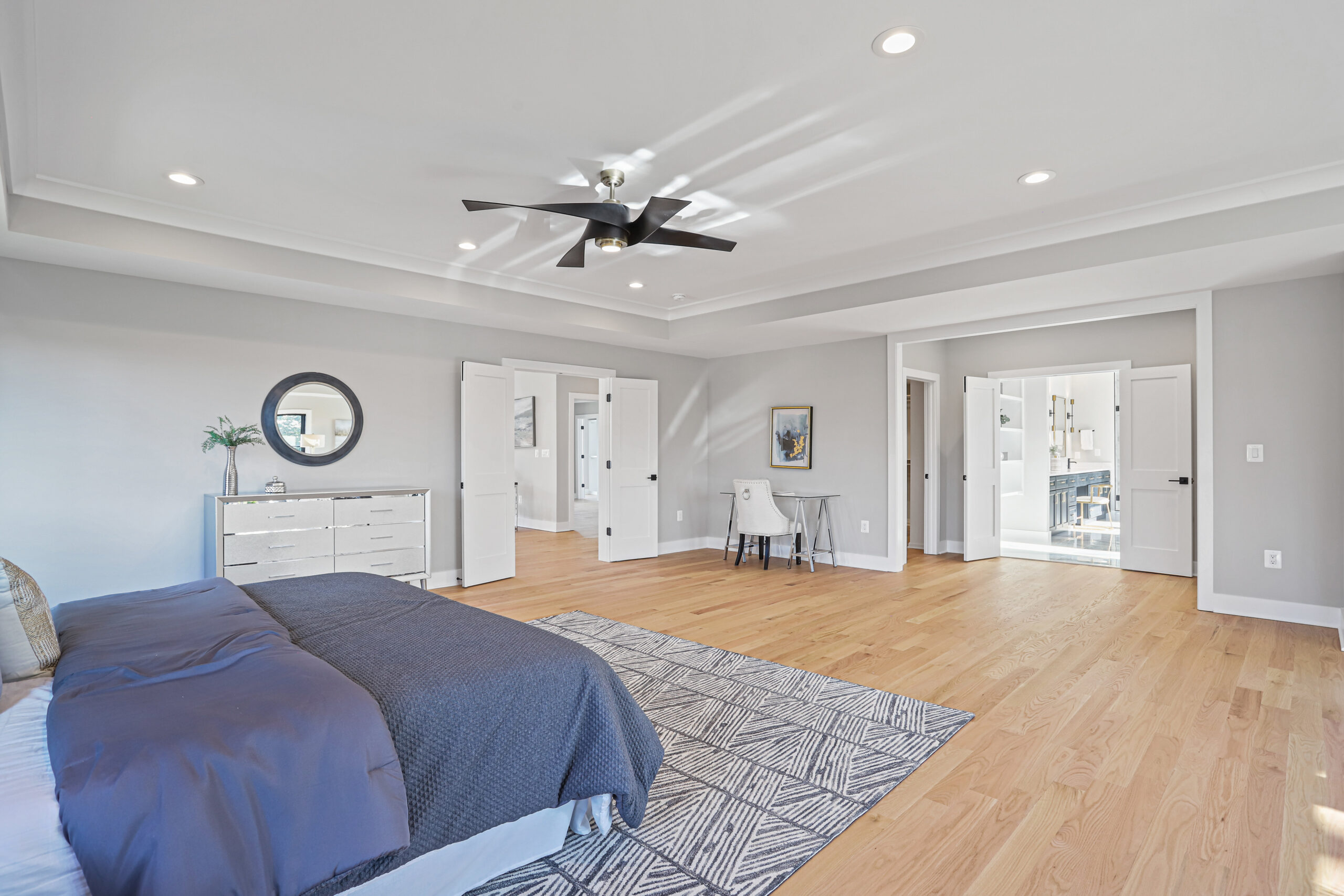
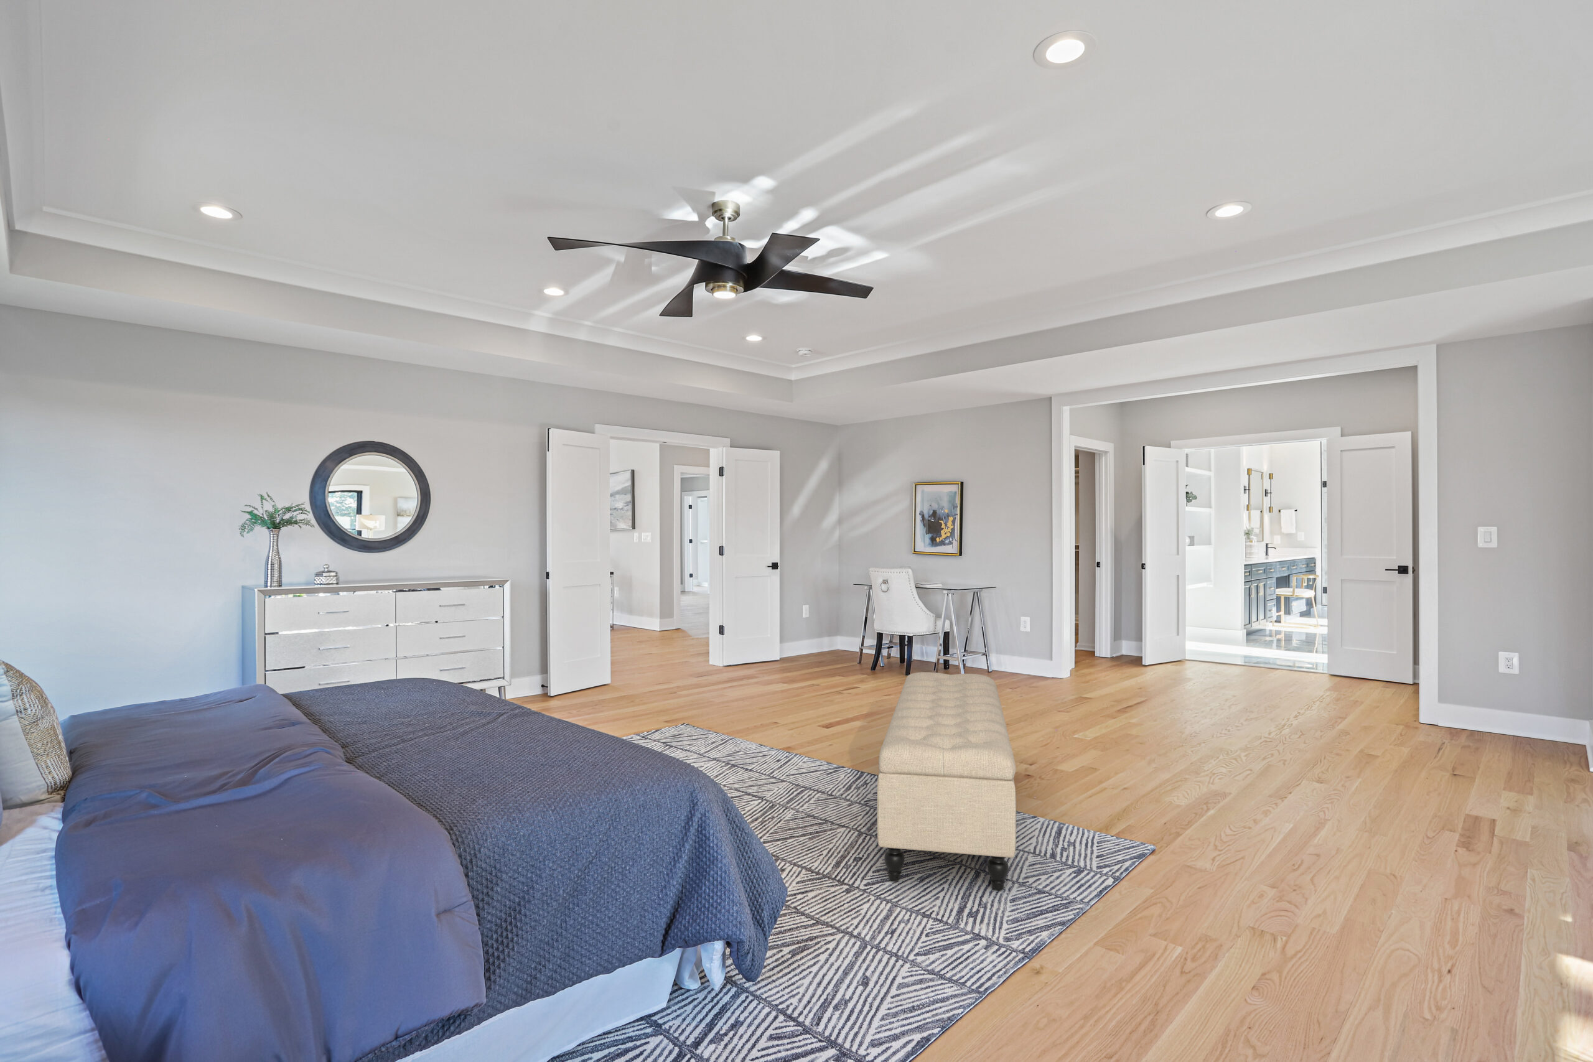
+ bench (948, 756)
